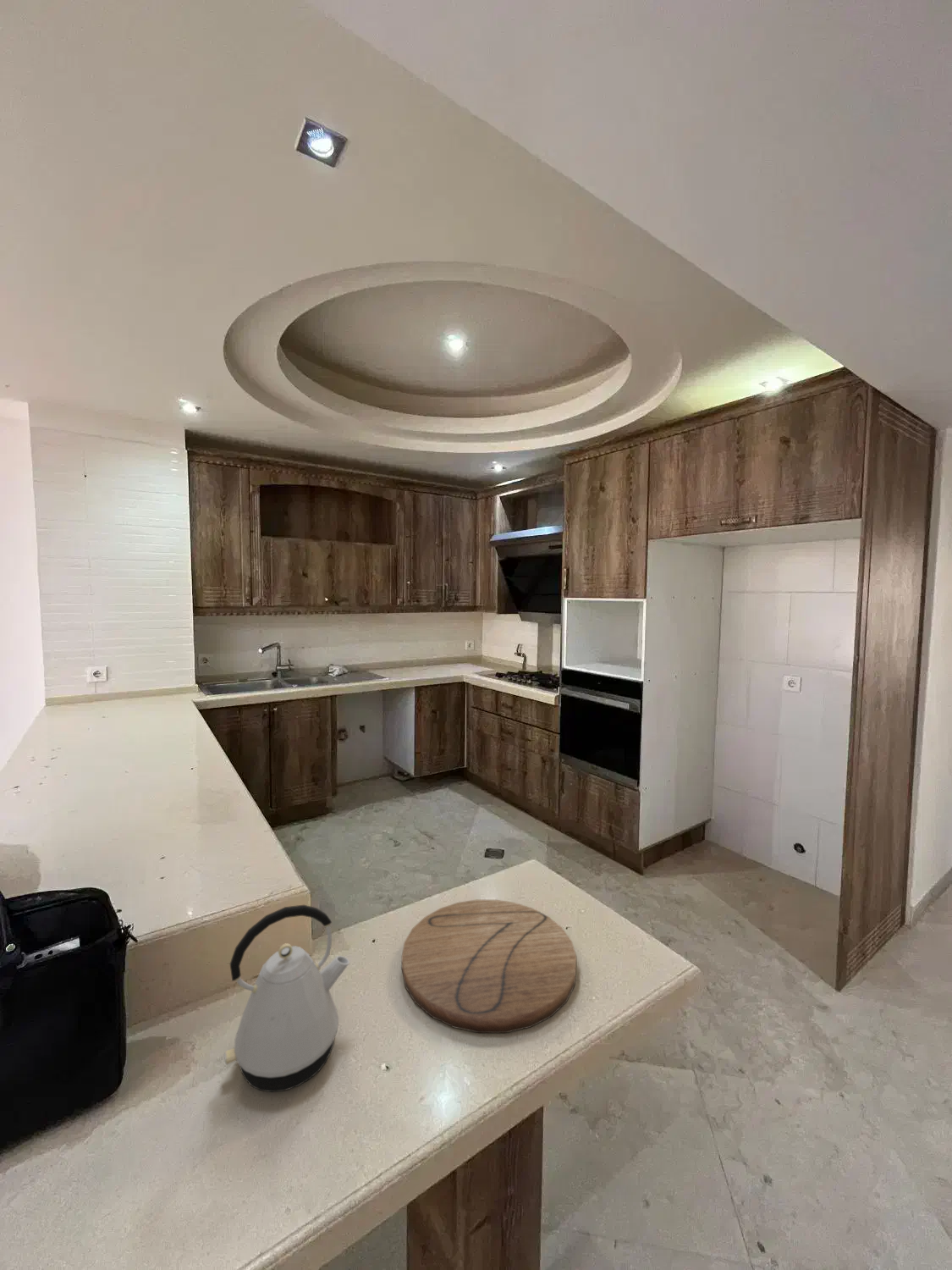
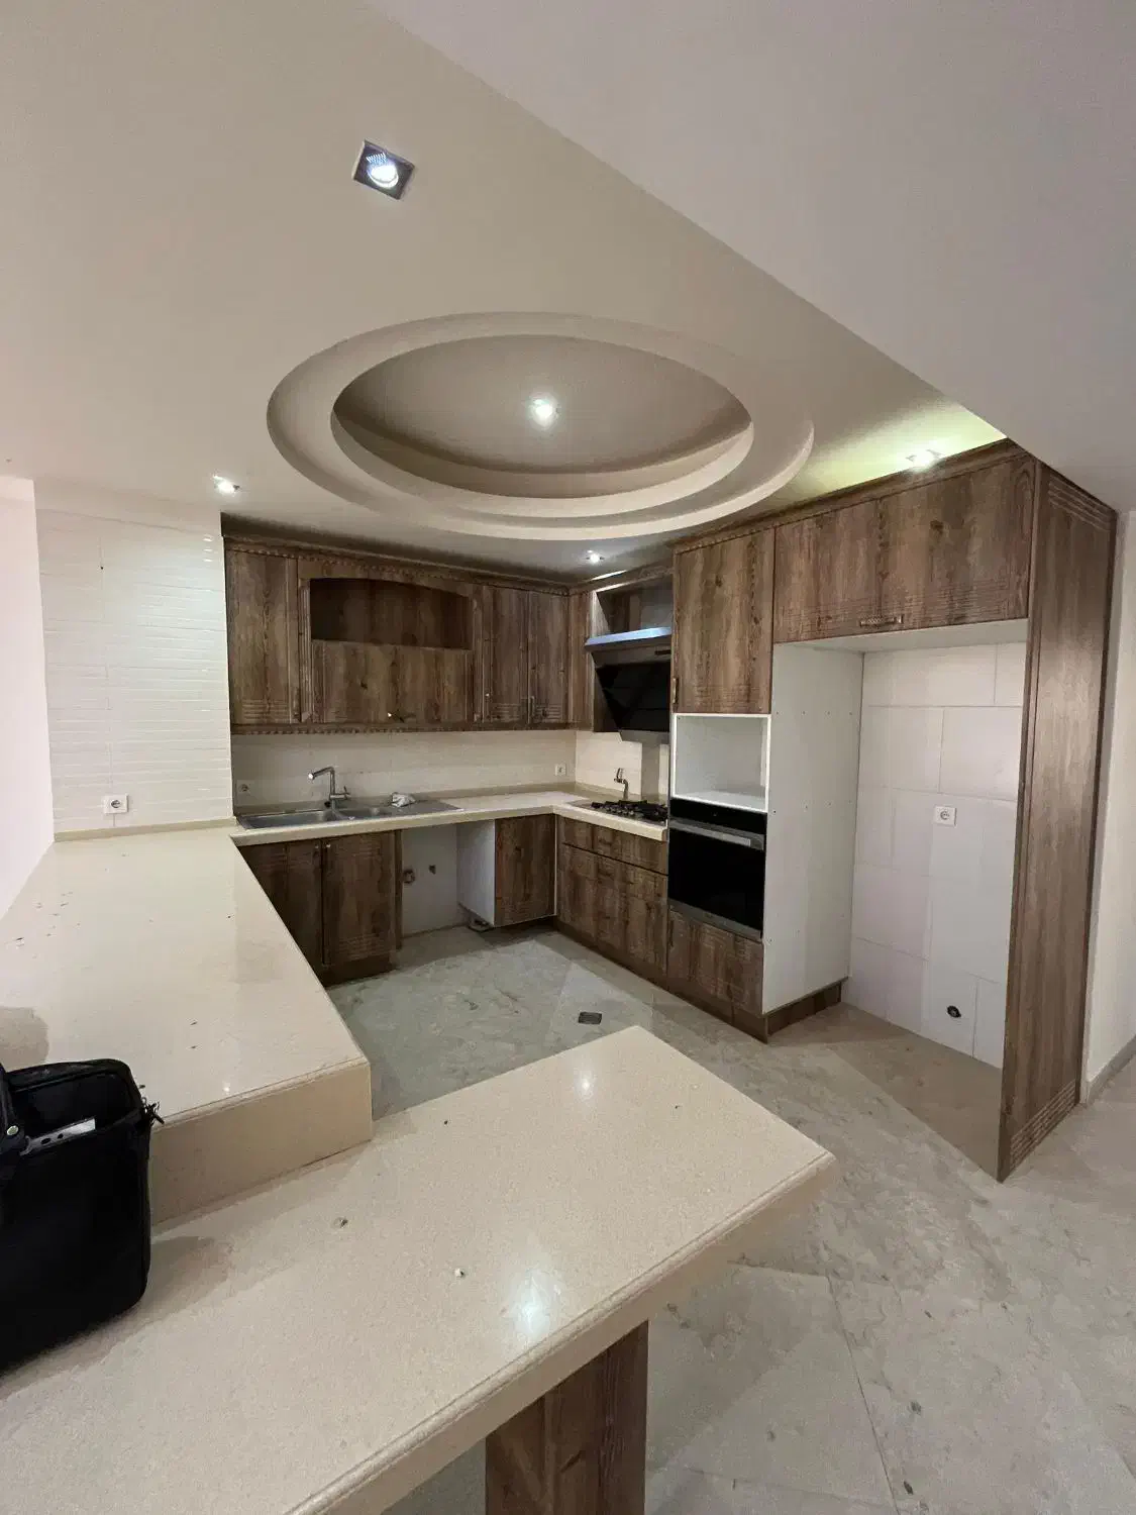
- cutting board (488, 955)
- kettle (289, 981)
